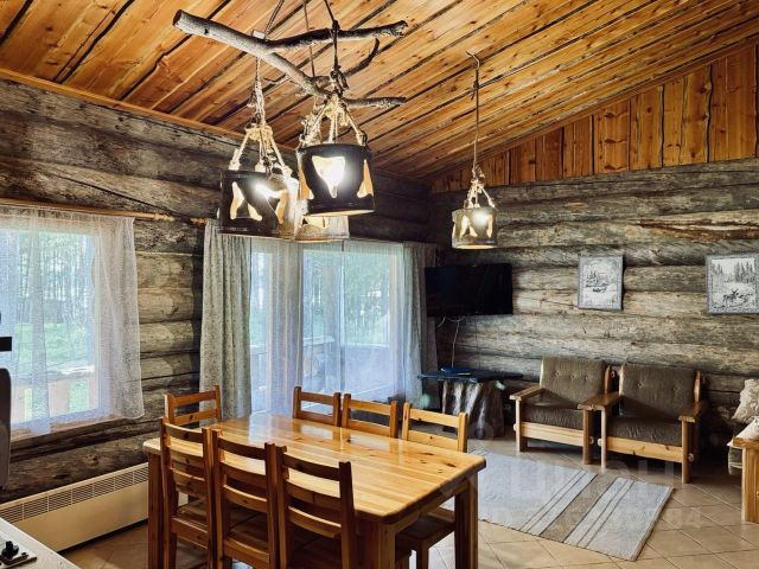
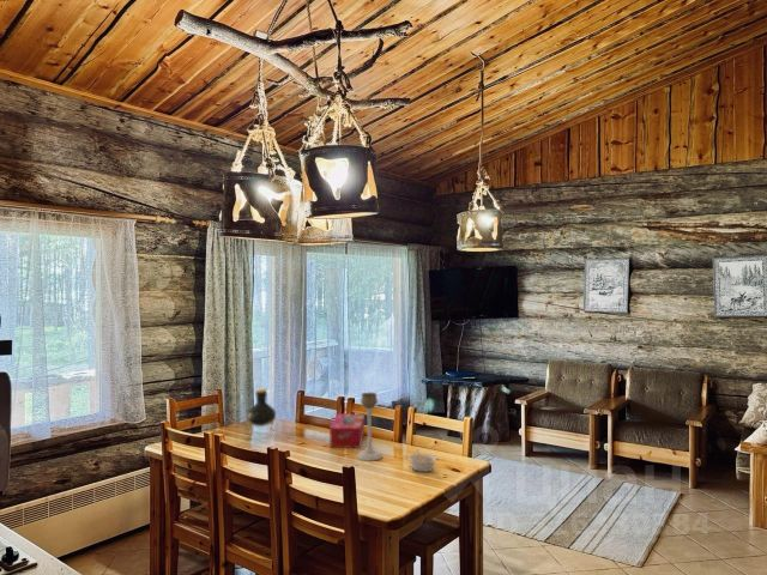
+ tissue box (348, 430)
+ legume (421, 461)
+ candle holder (369, 424)
+ vase (261, 412)
